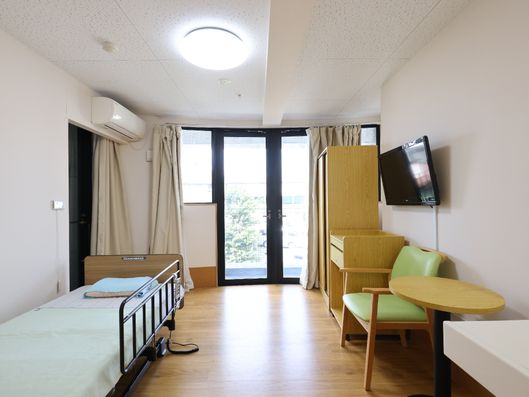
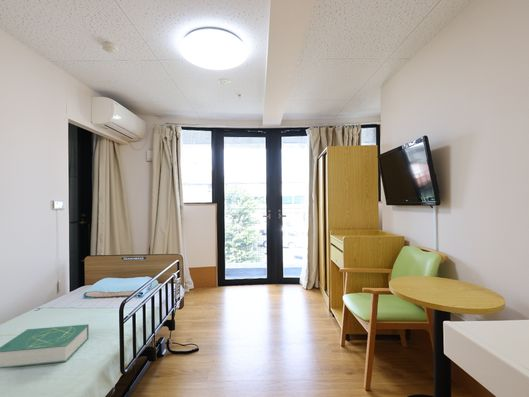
+ book (45, 344)
